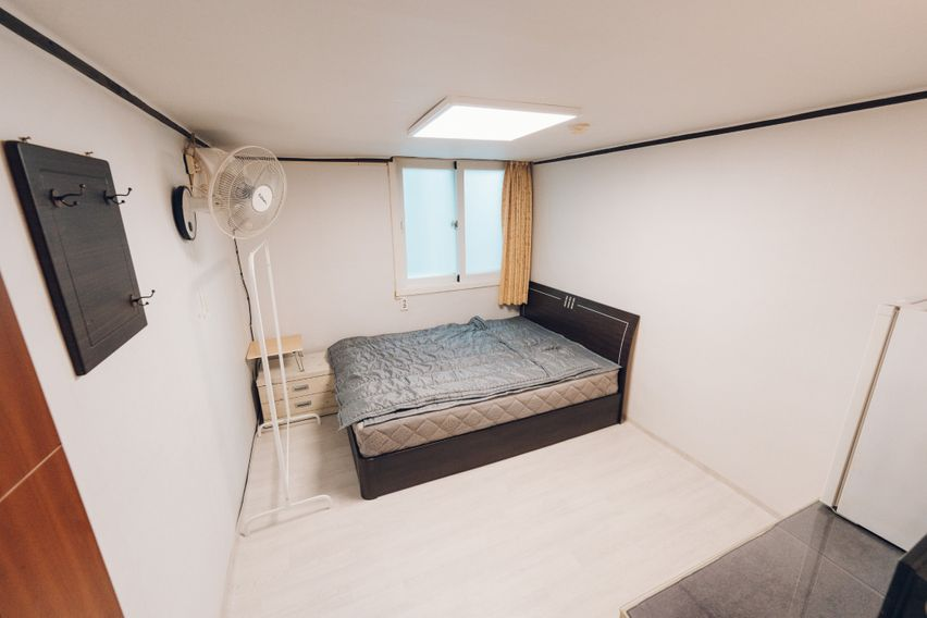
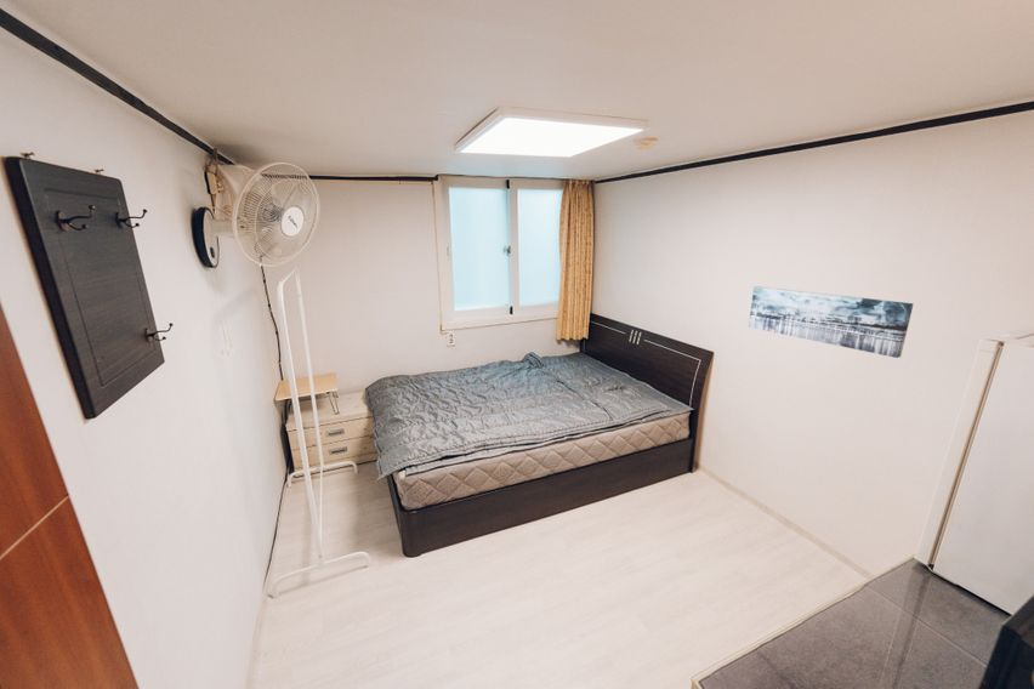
+ wall art (817, 317)
